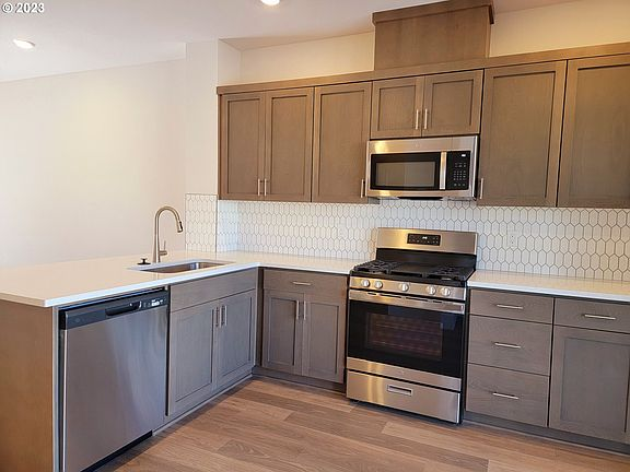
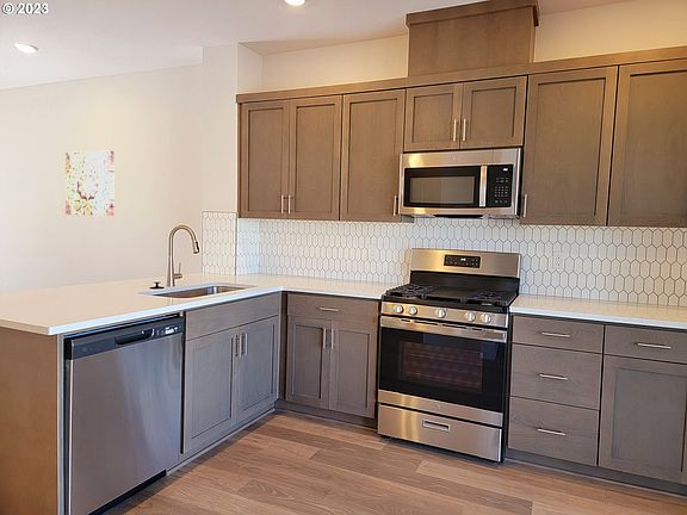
+ wall art (88, 184)
